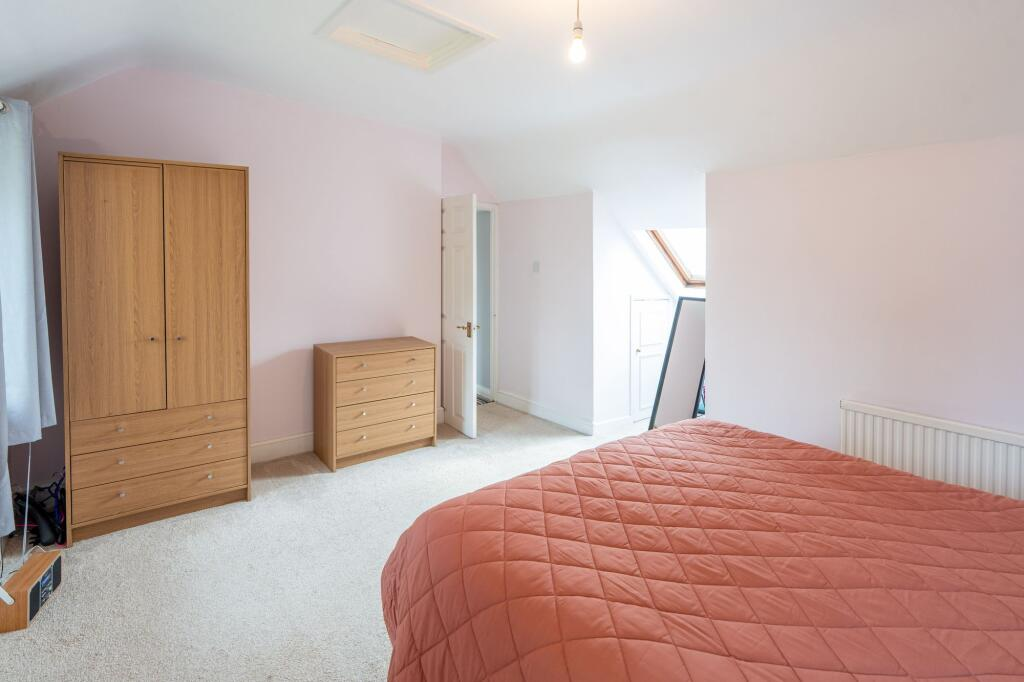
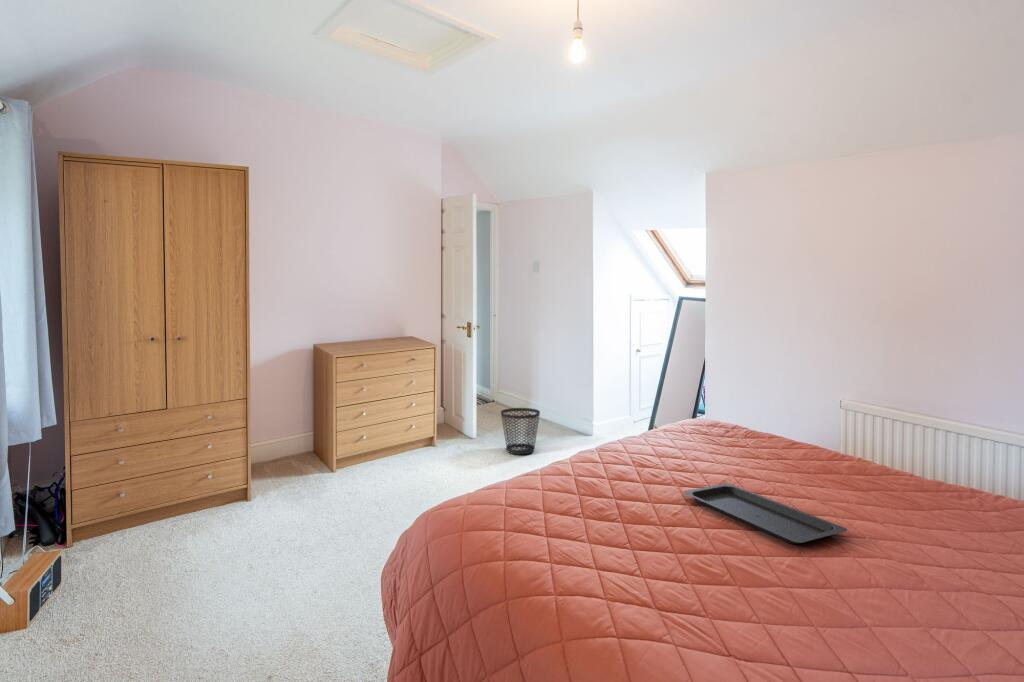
+ serving tray (757, 512)
+ wastebasket (520, 431)
